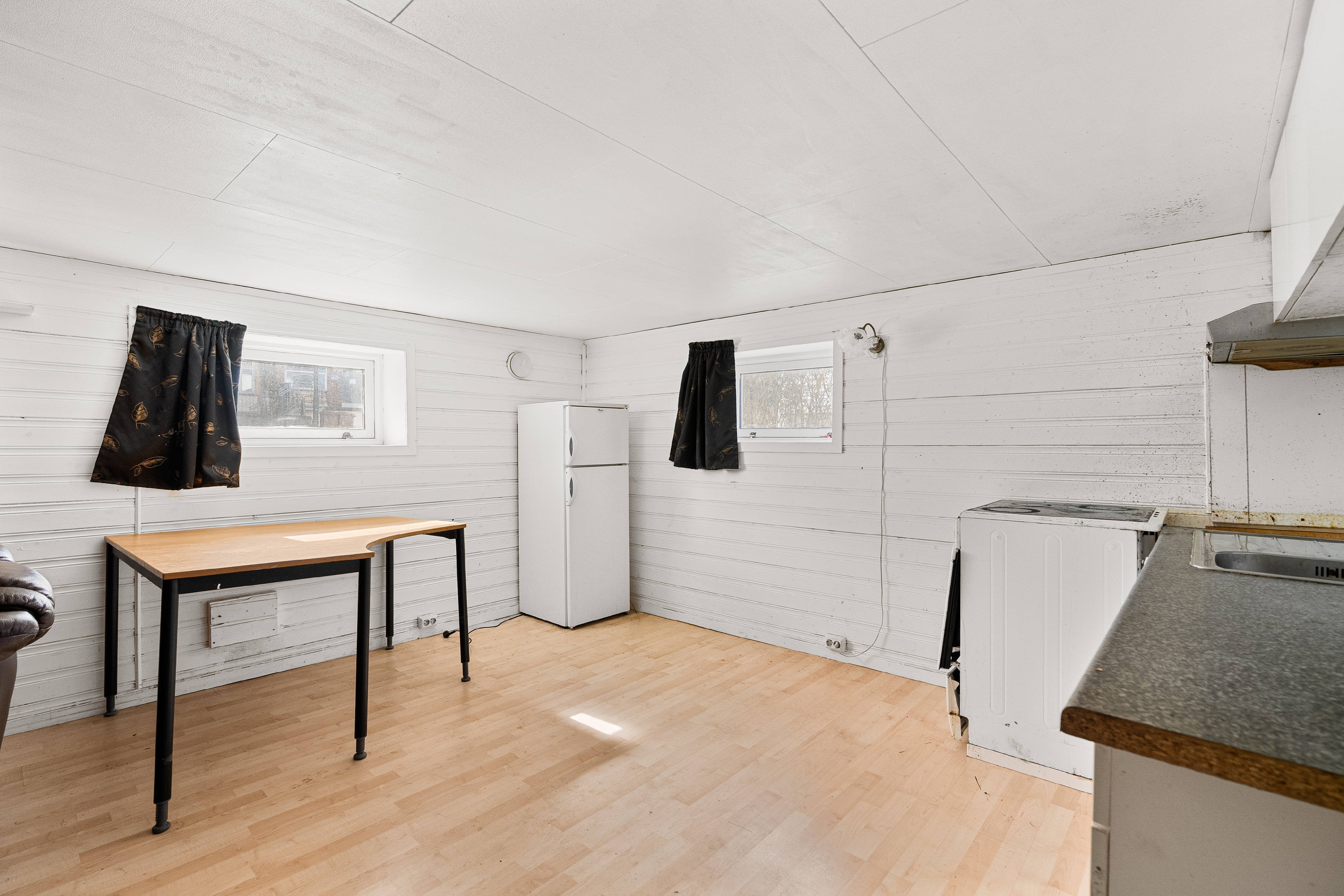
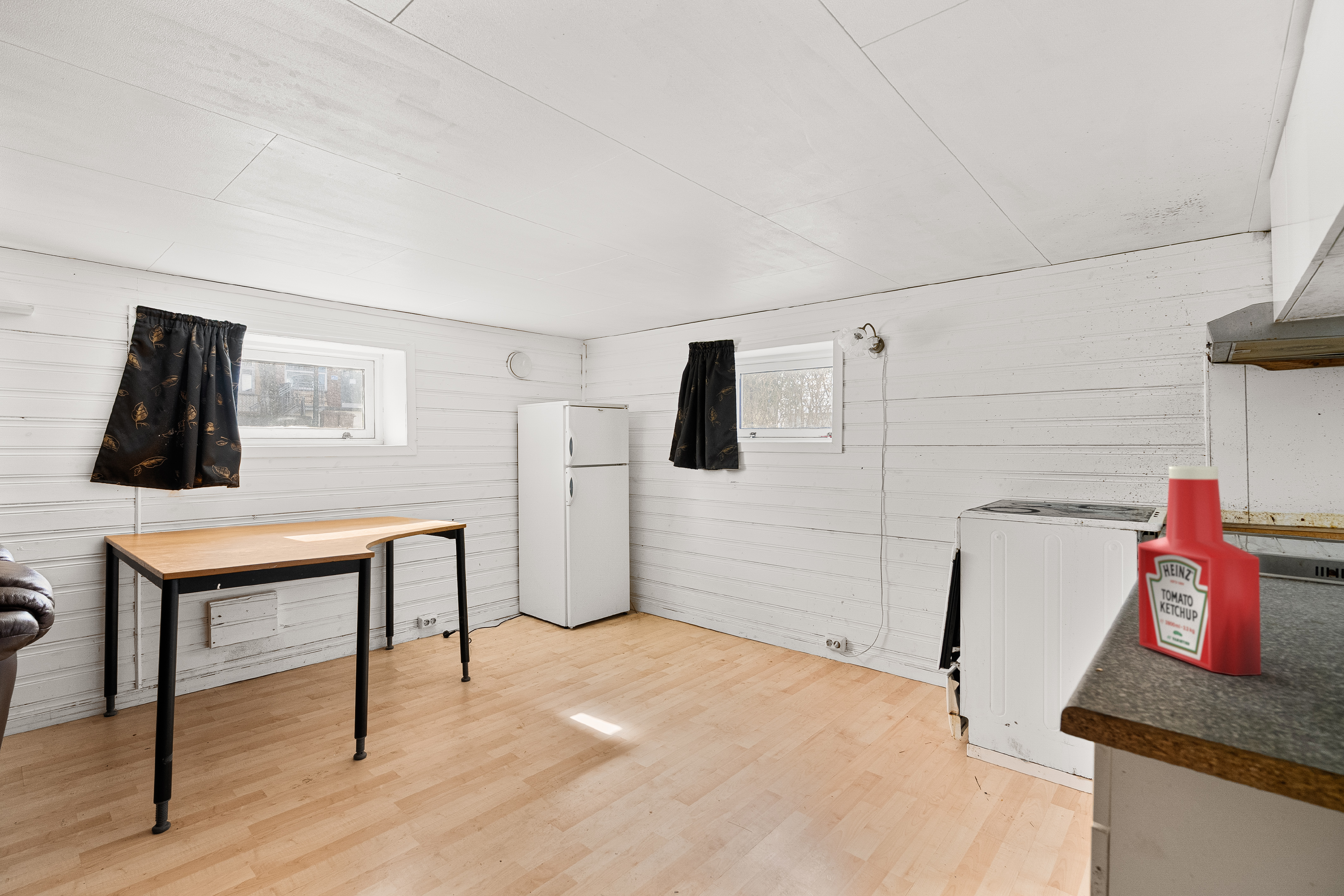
+ soap bottle (1194, 561)
